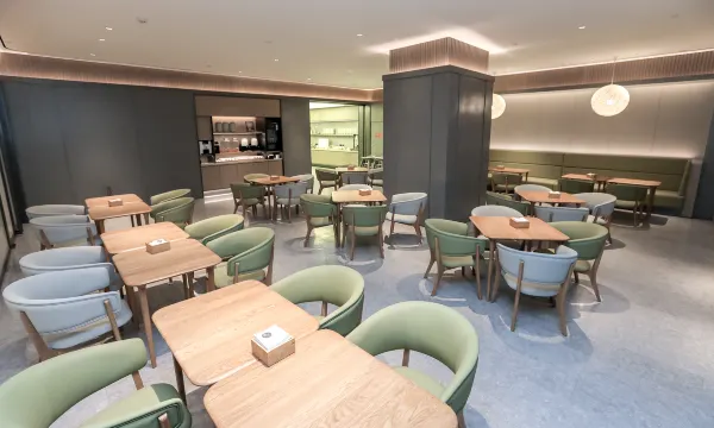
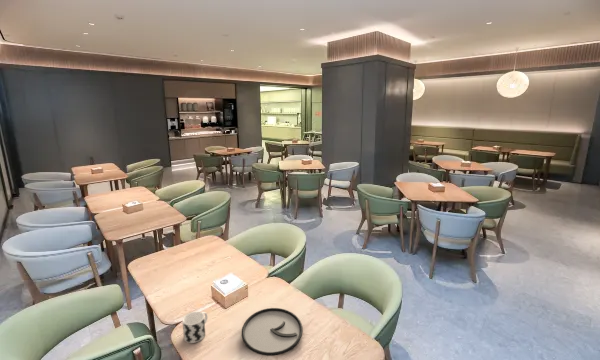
+ cup (196, 324)
+ plate (272, 329)
